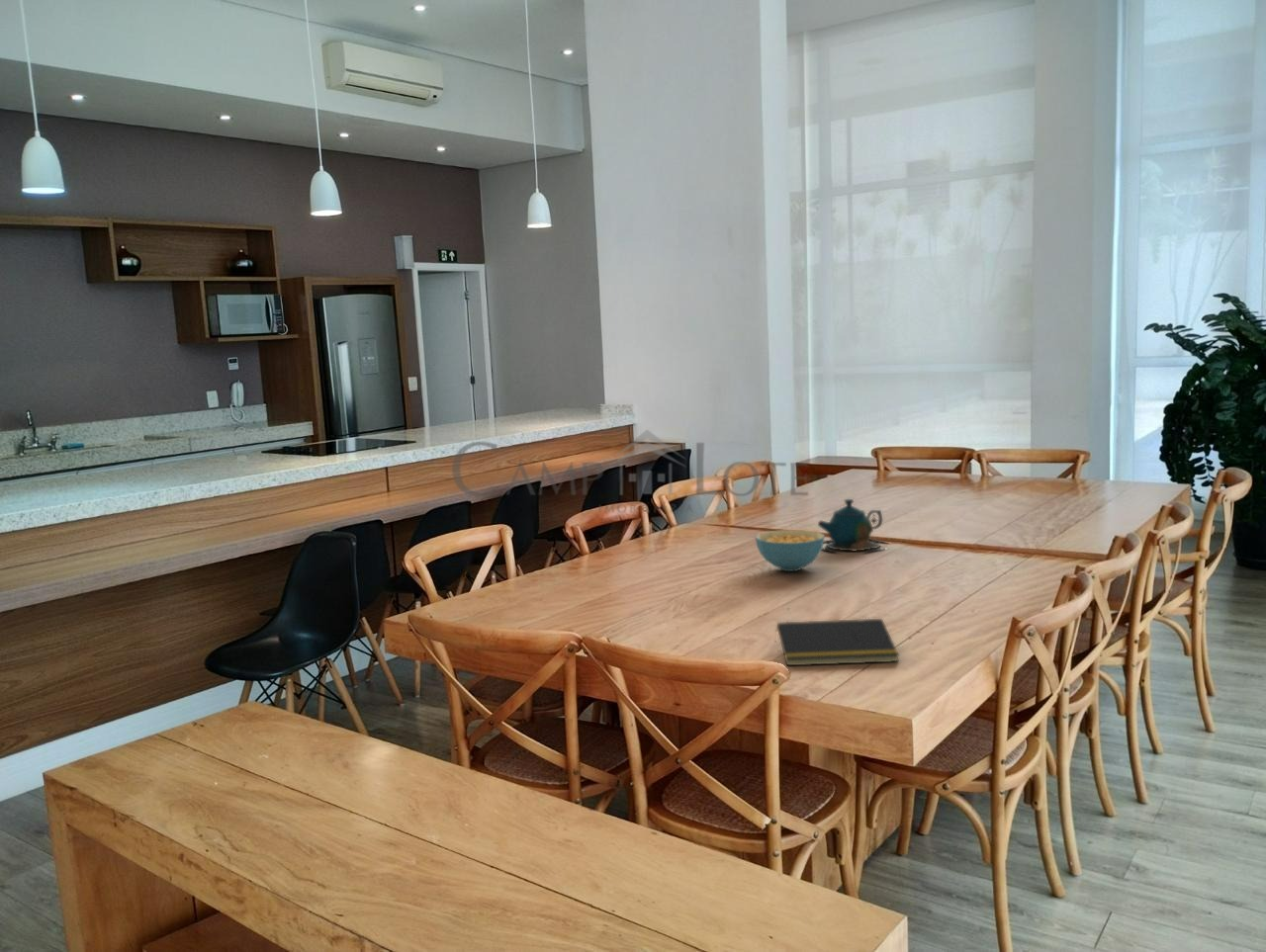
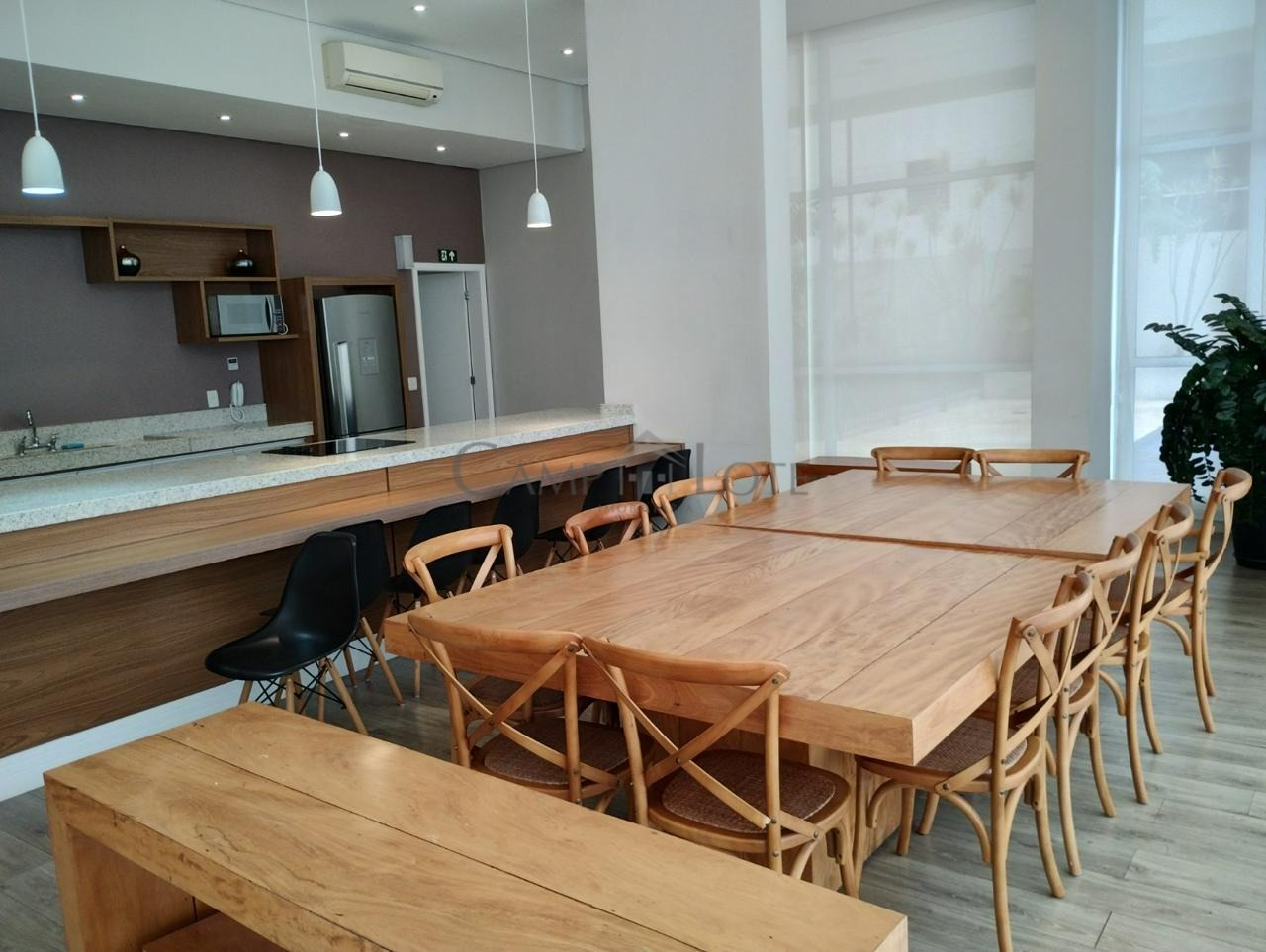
- cereal bowl (790, 552)
- notepad (836, 641)
- teapot (853, 522)
